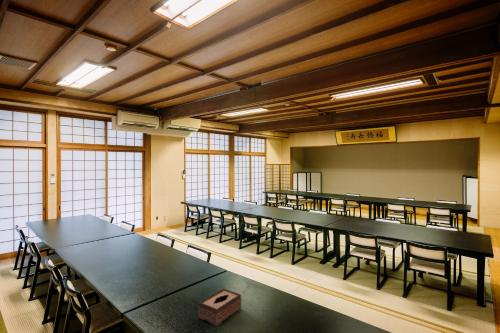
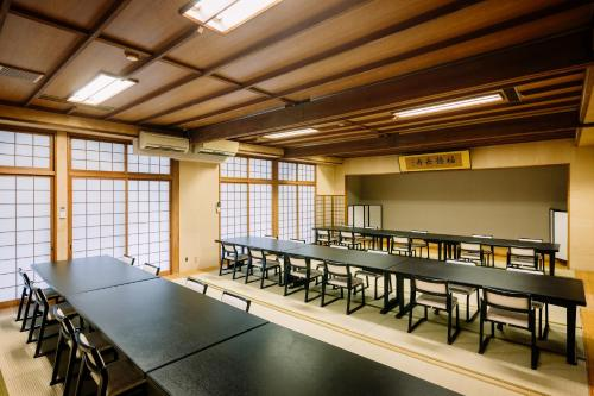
- tissue box (220, 305)
